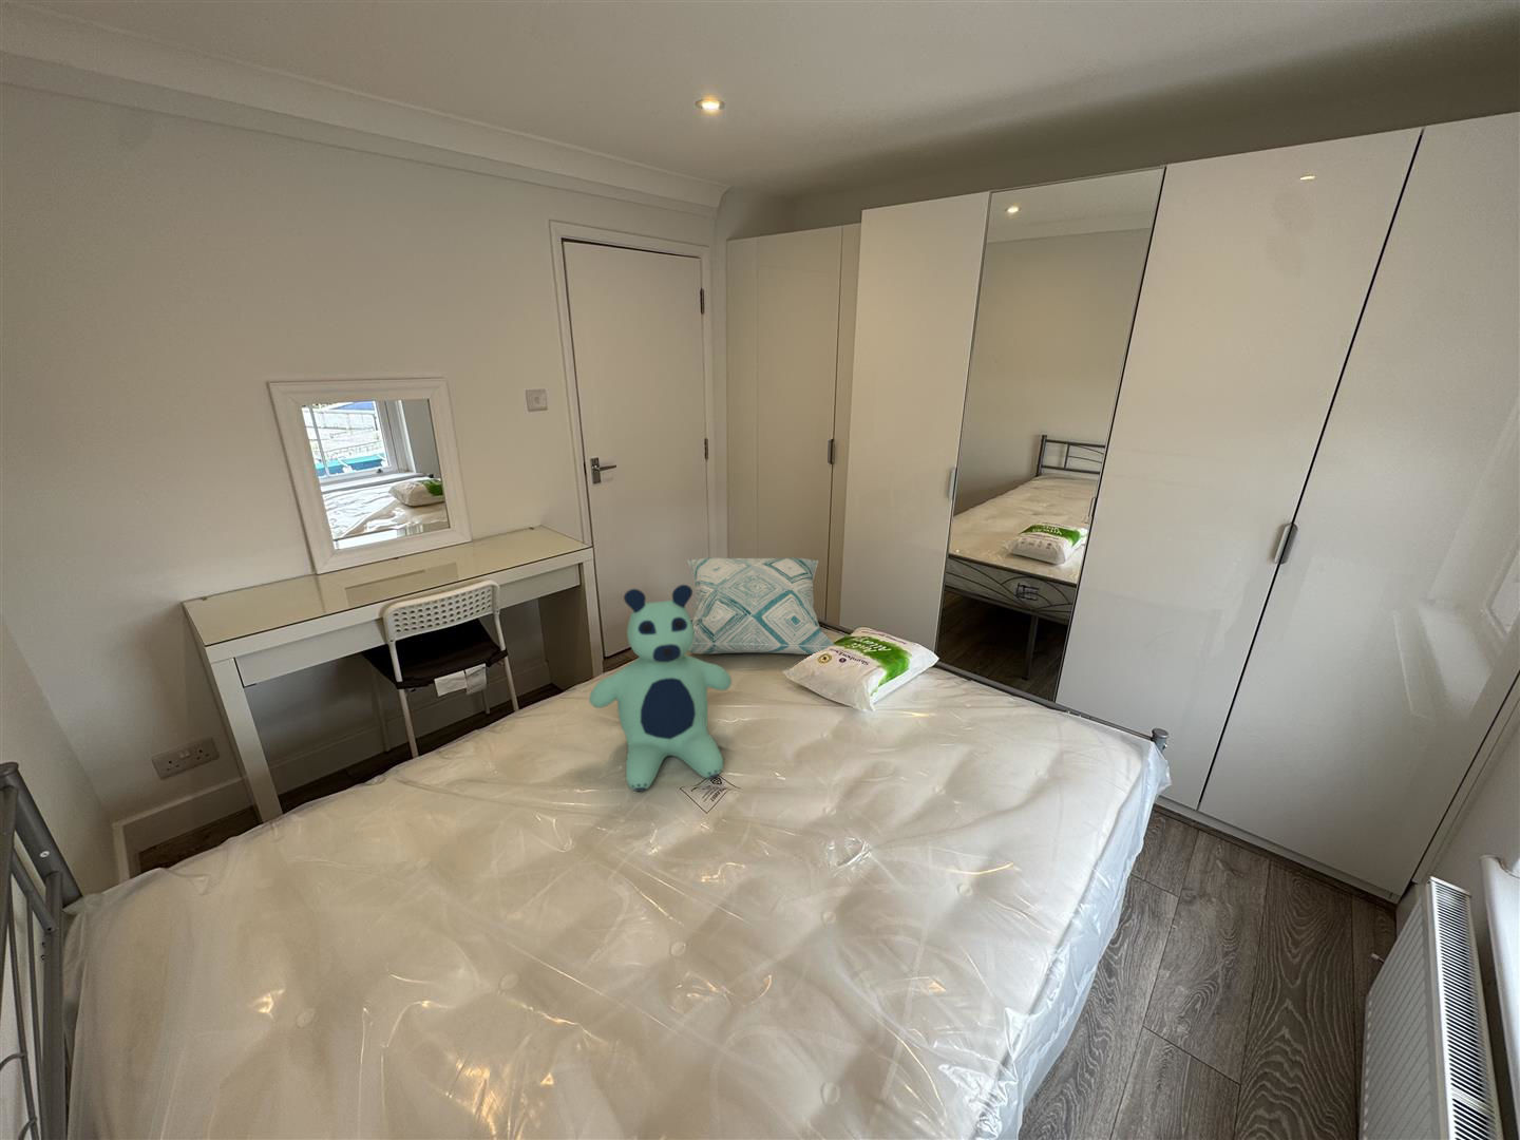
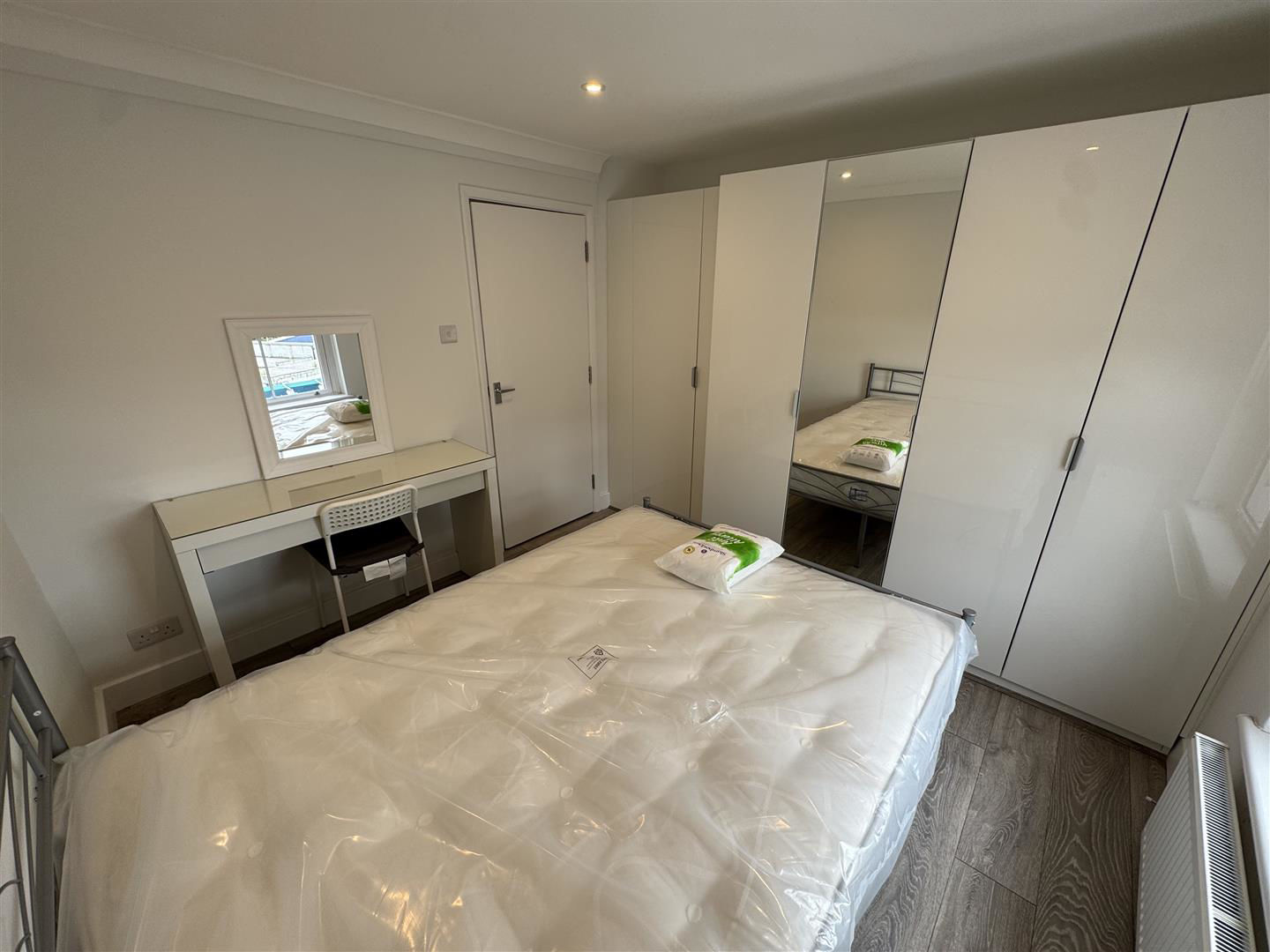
- bear (665, 680)
- decorative pillow (754, 602)
